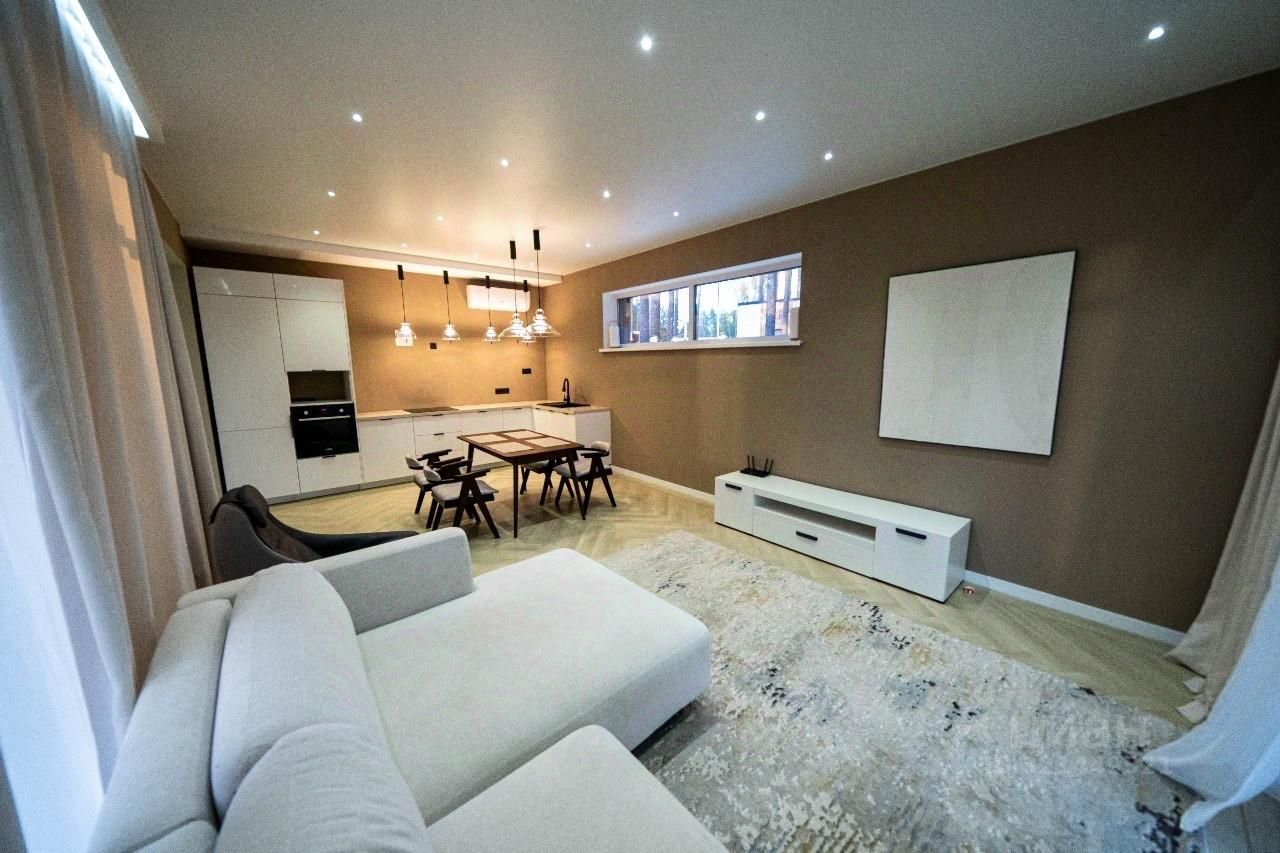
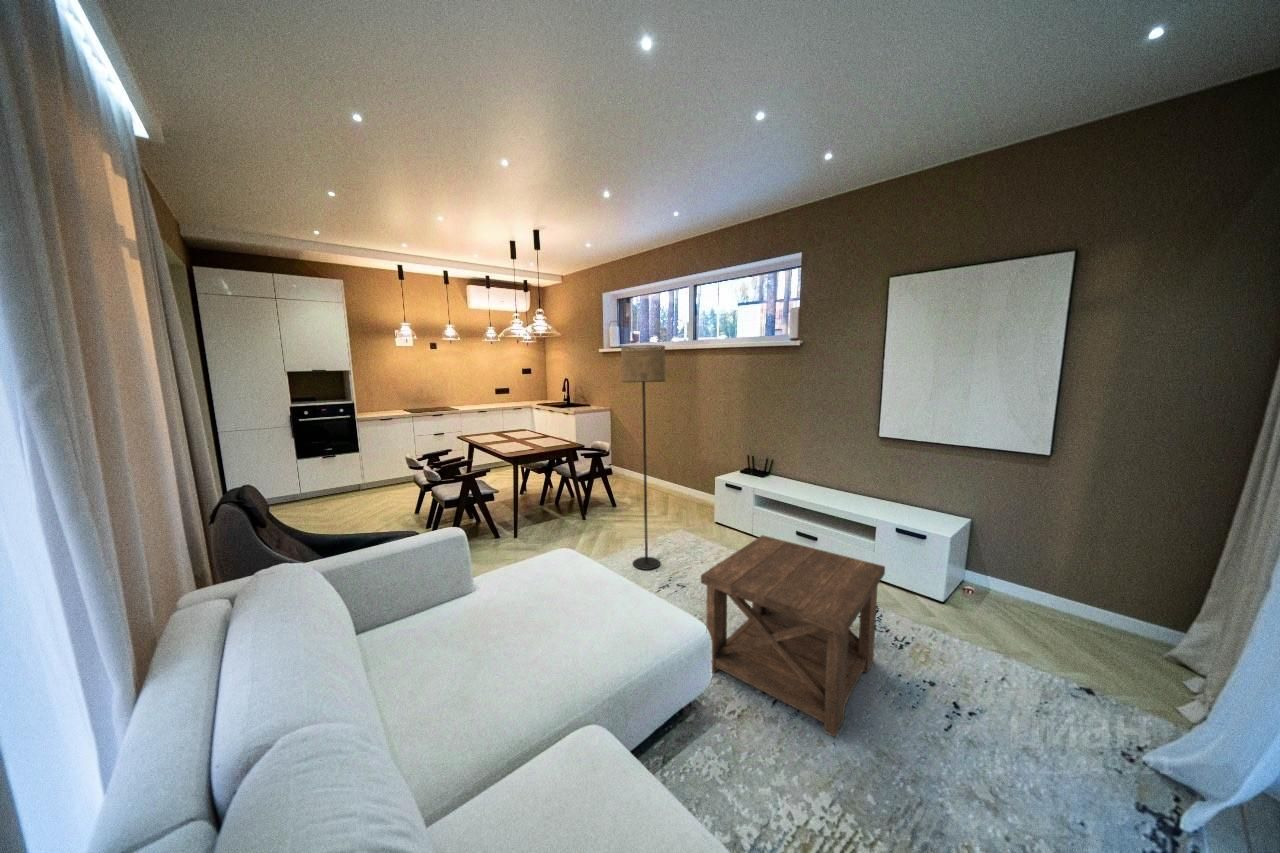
+ side table (792, 618)
+ floor lamp (644, 458)
